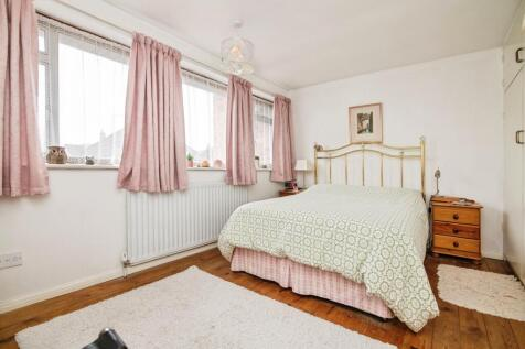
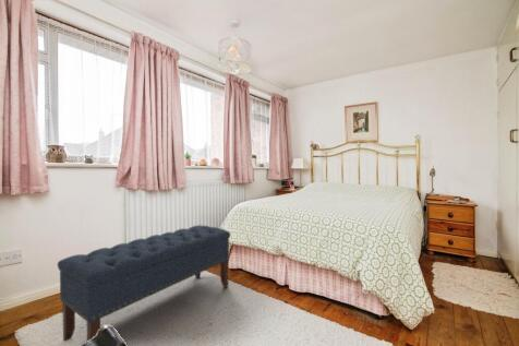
+ bench (160, 273)
